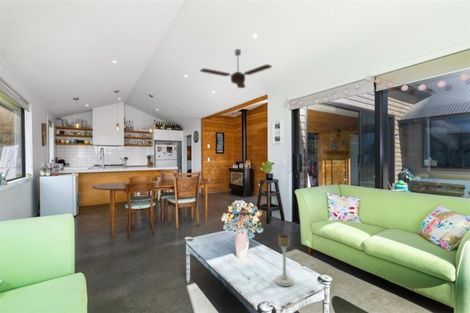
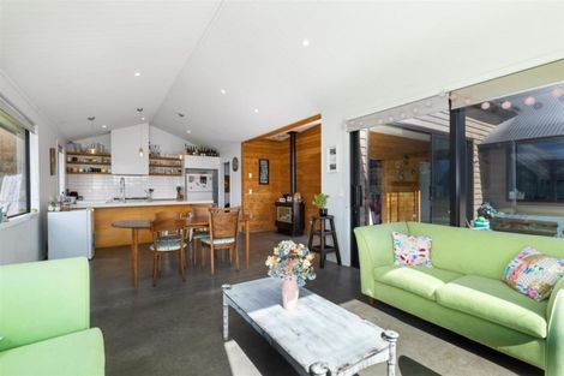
- ceiling fan (237, 68)
- candle holder (284, 258)
